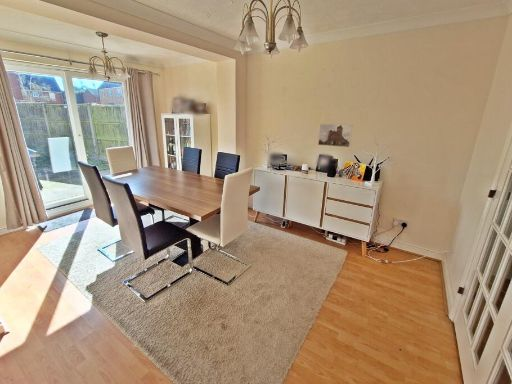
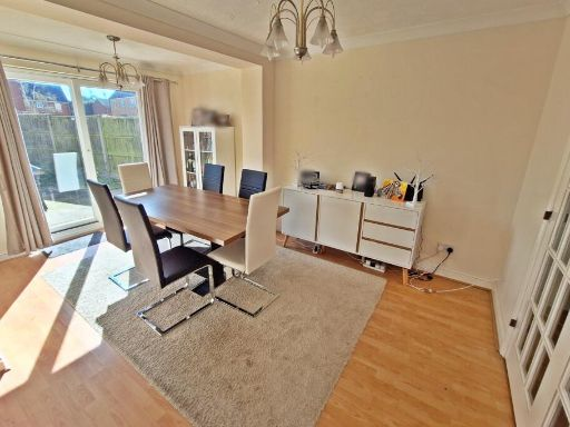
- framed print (334, 135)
